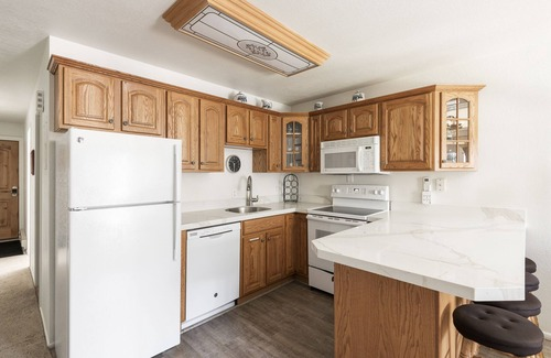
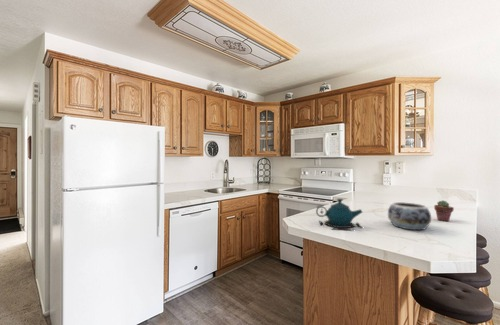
+ decorative bowl (408, 215)
+ teapot (338, 211)
+ potted succulent (443, 210)
